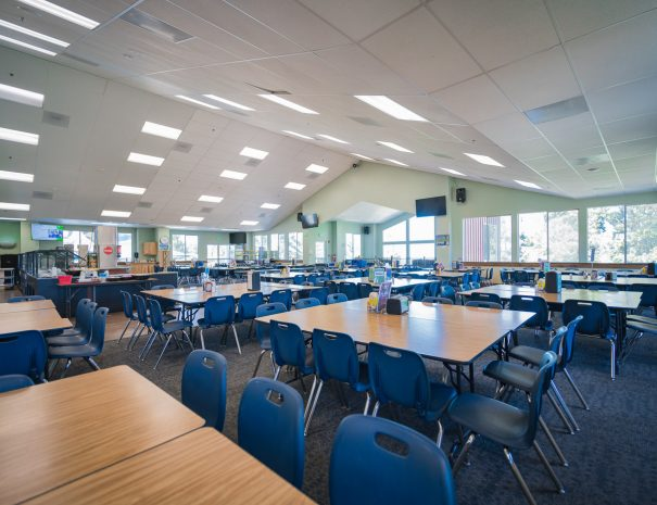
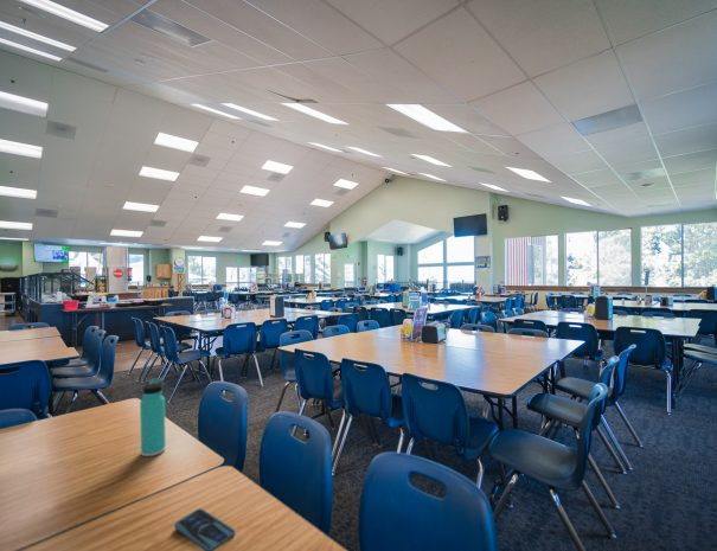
+ thermos bottle (152, 415)
+ smartphone (204, 528)
